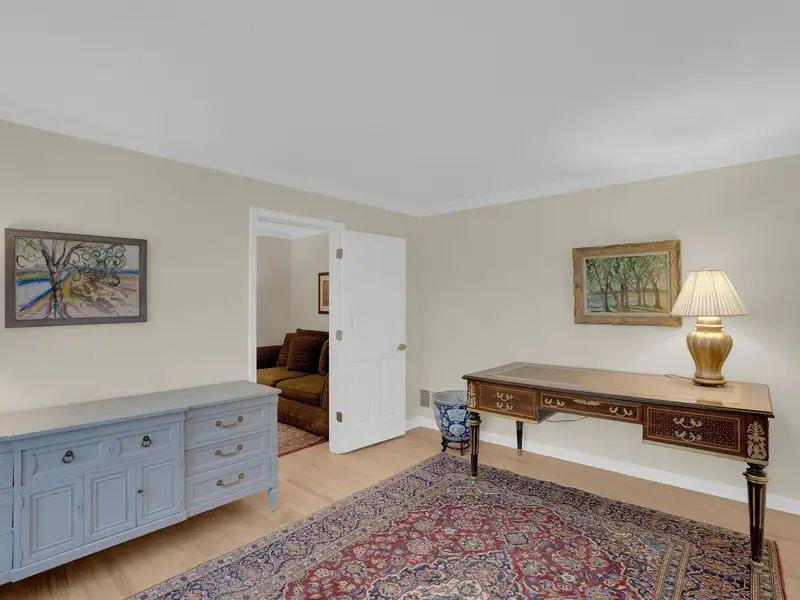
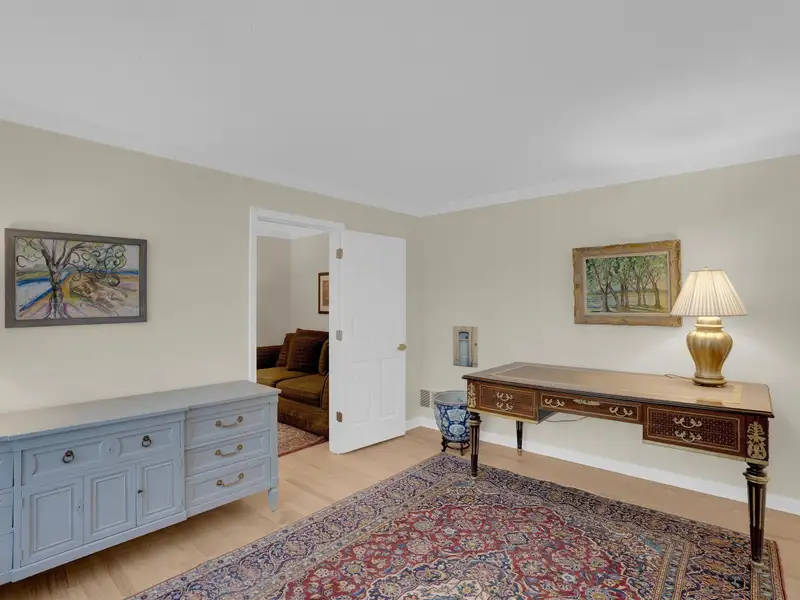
+ wall art (465, 346)
